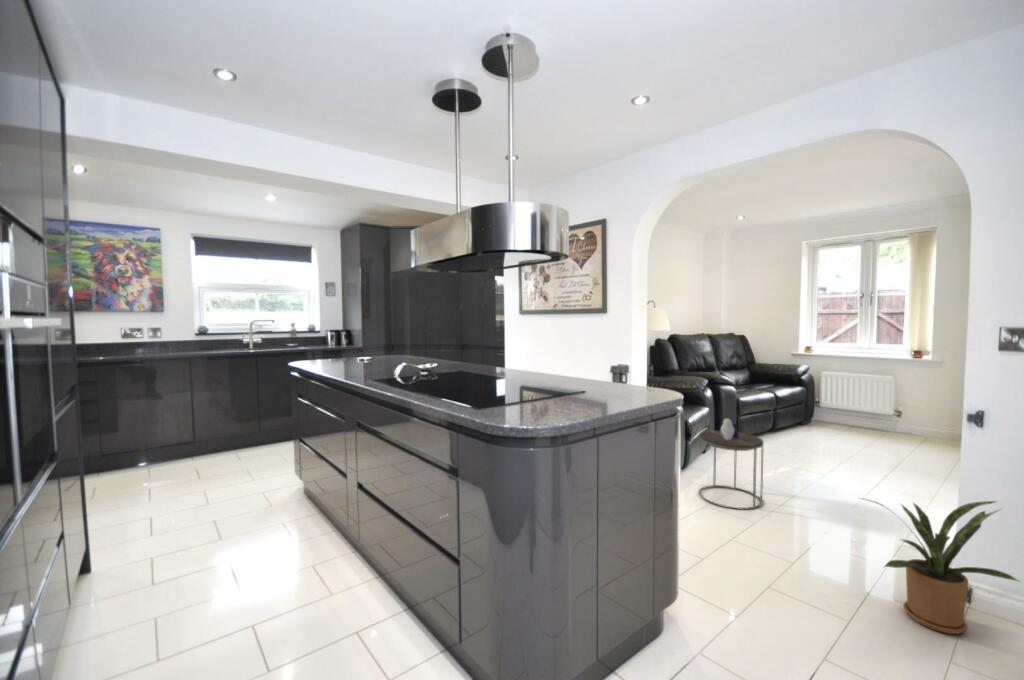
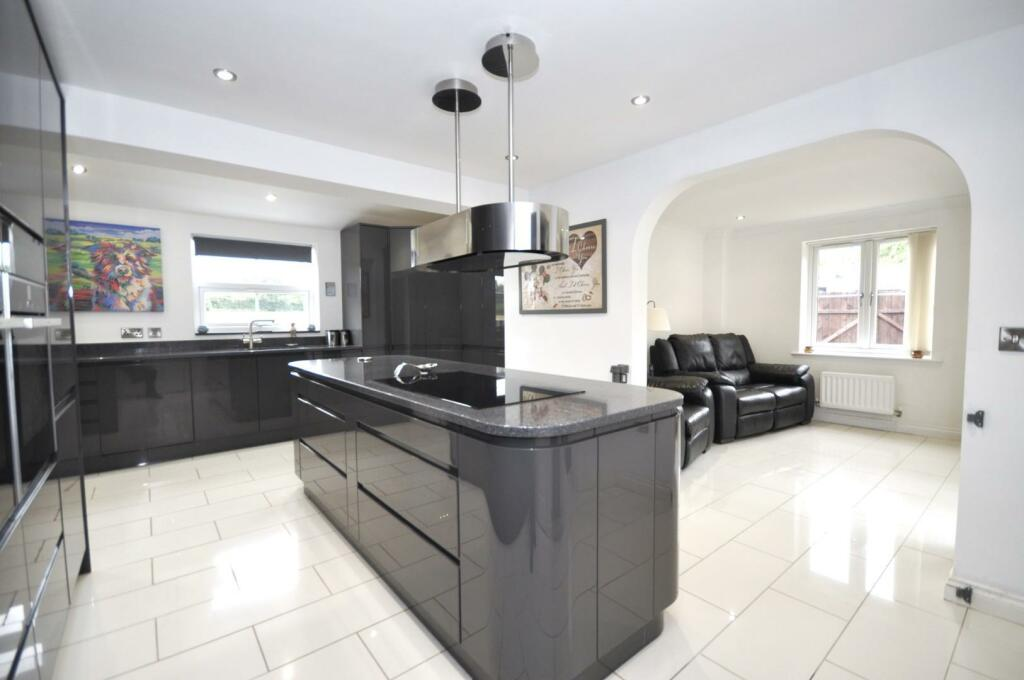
- side table (735, 458)
- house plant (934, 554)
